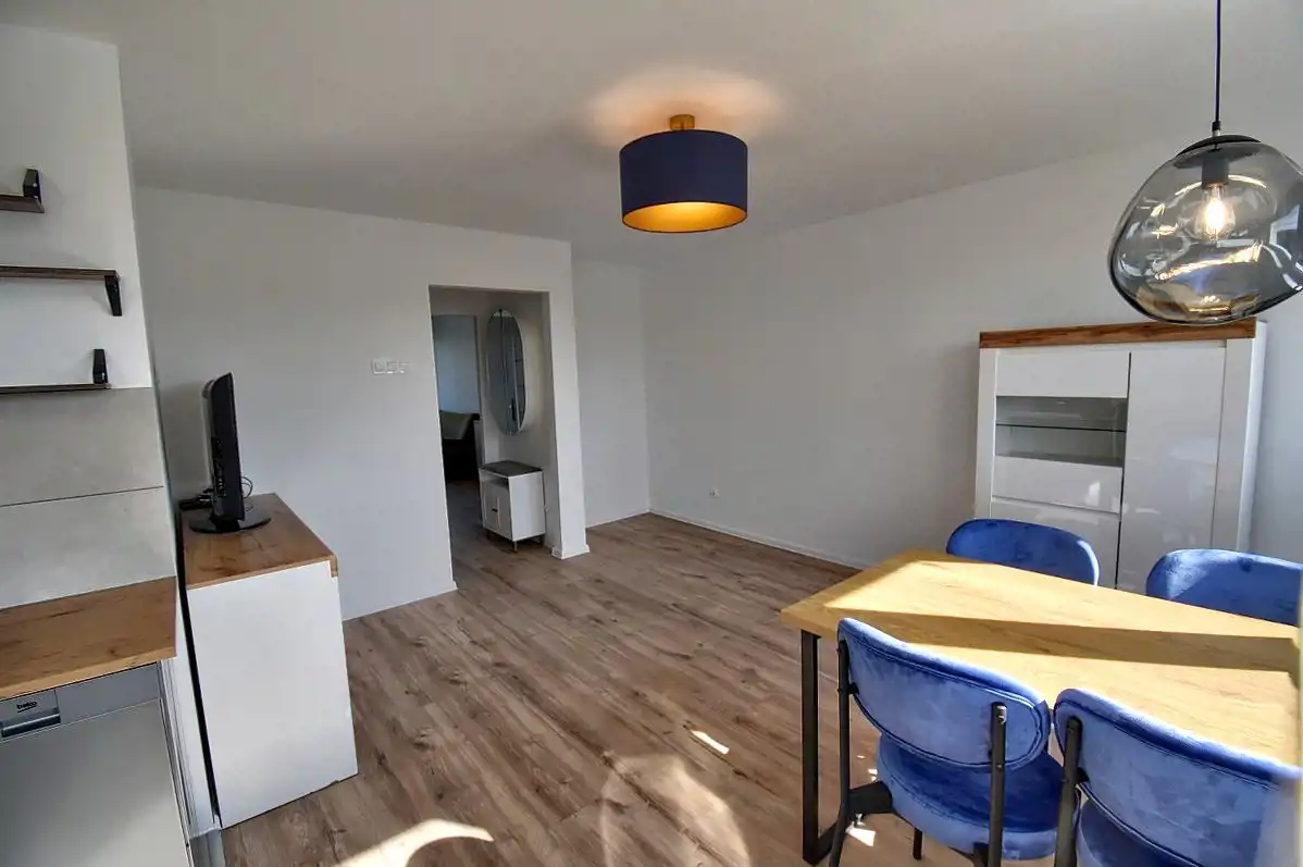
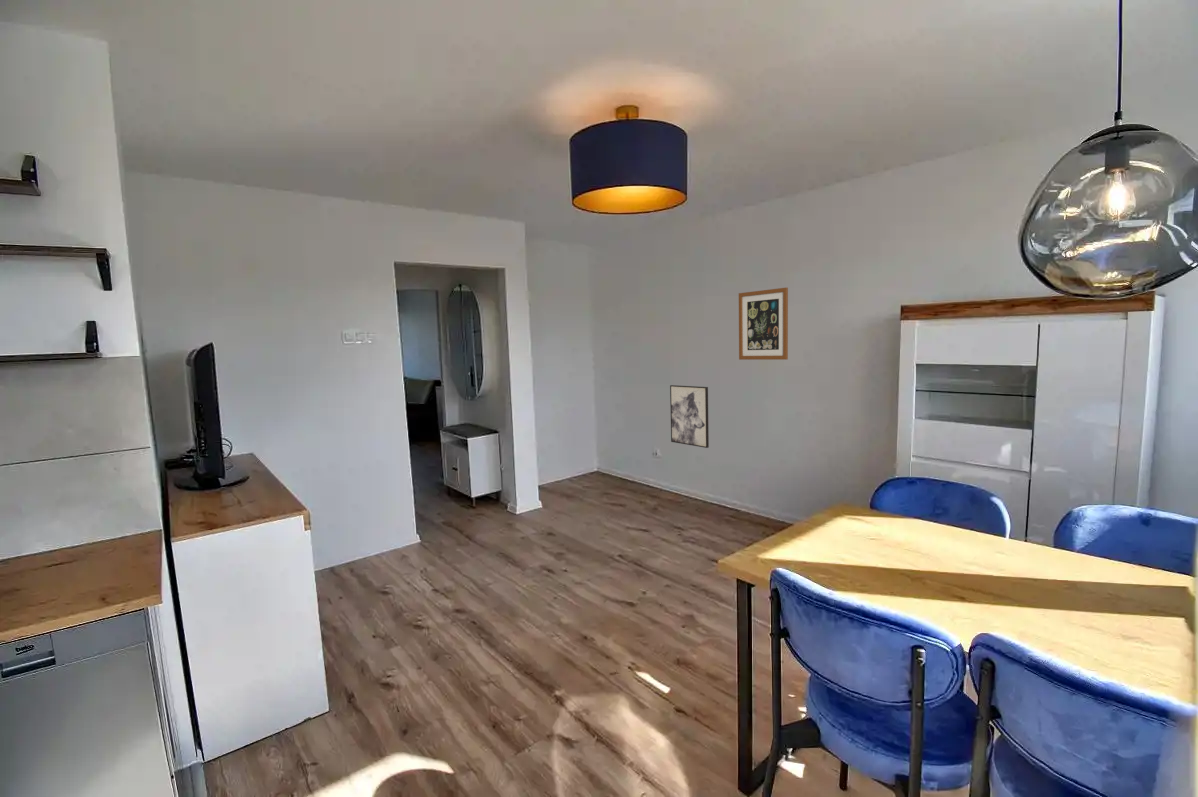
+ wall art (688, 415)
+ wall art (762, 325)
